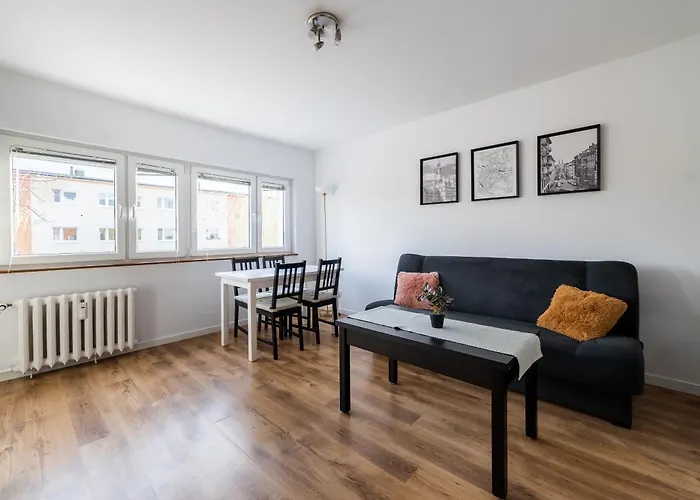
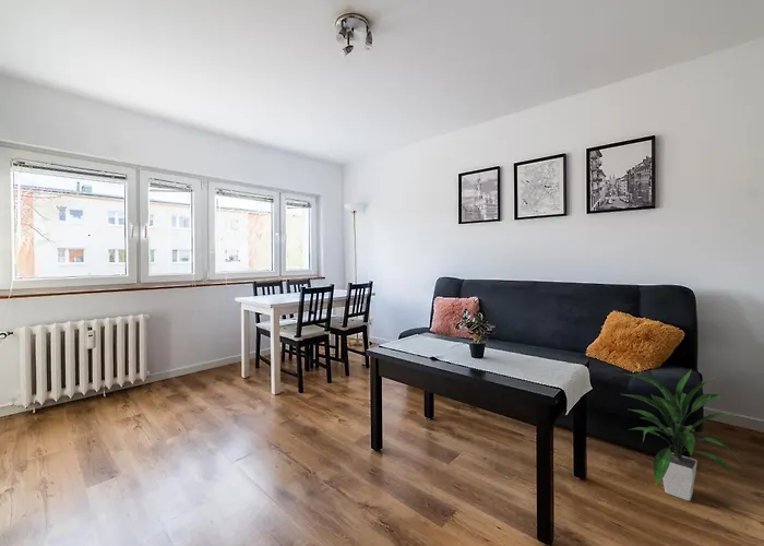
+ indoor plant (675, 430)
